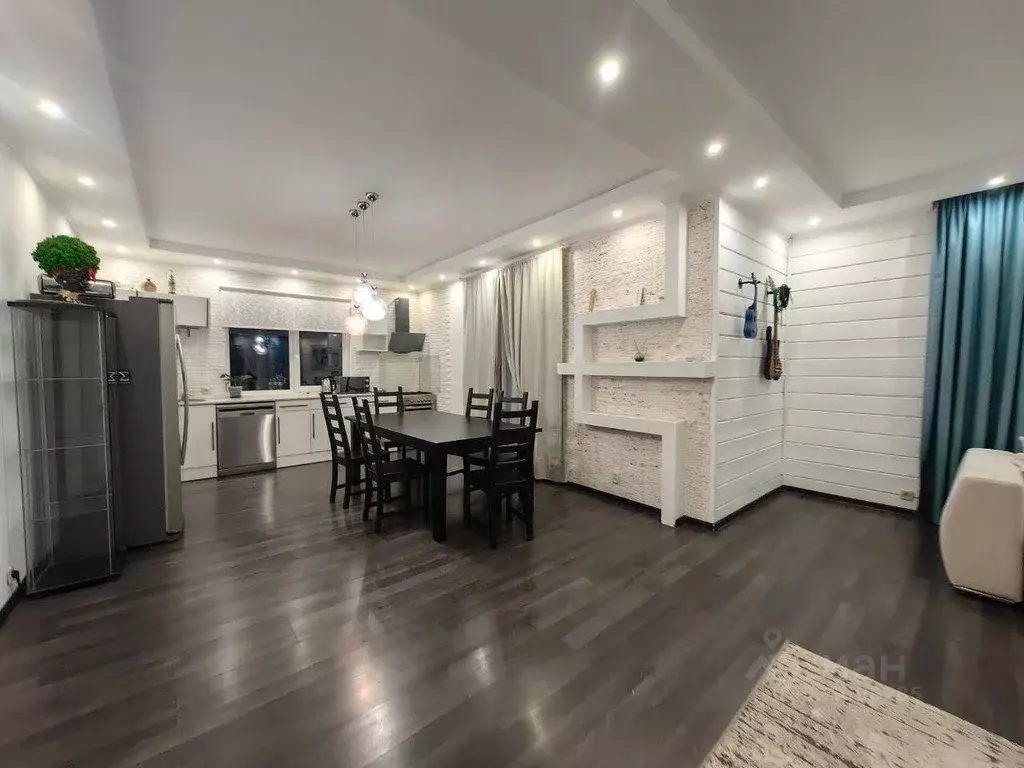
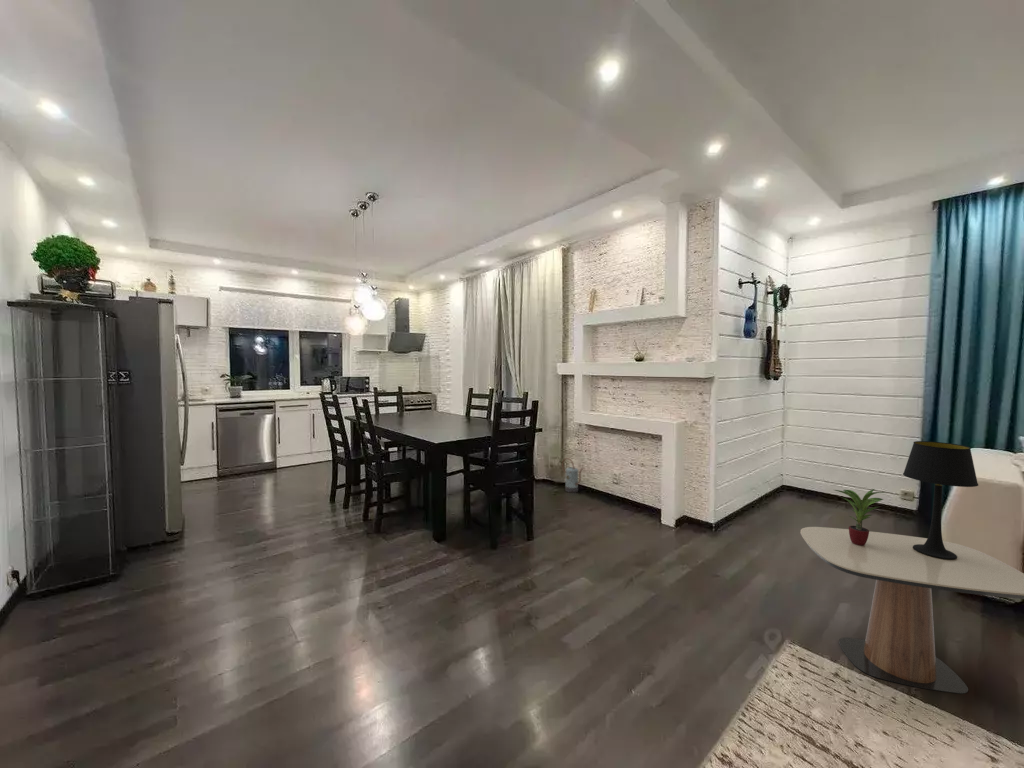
+ table lamp (937, 498)
+ potted plant (856, 515)
+ watering can (572, 474)
+ side table (901, 609)
